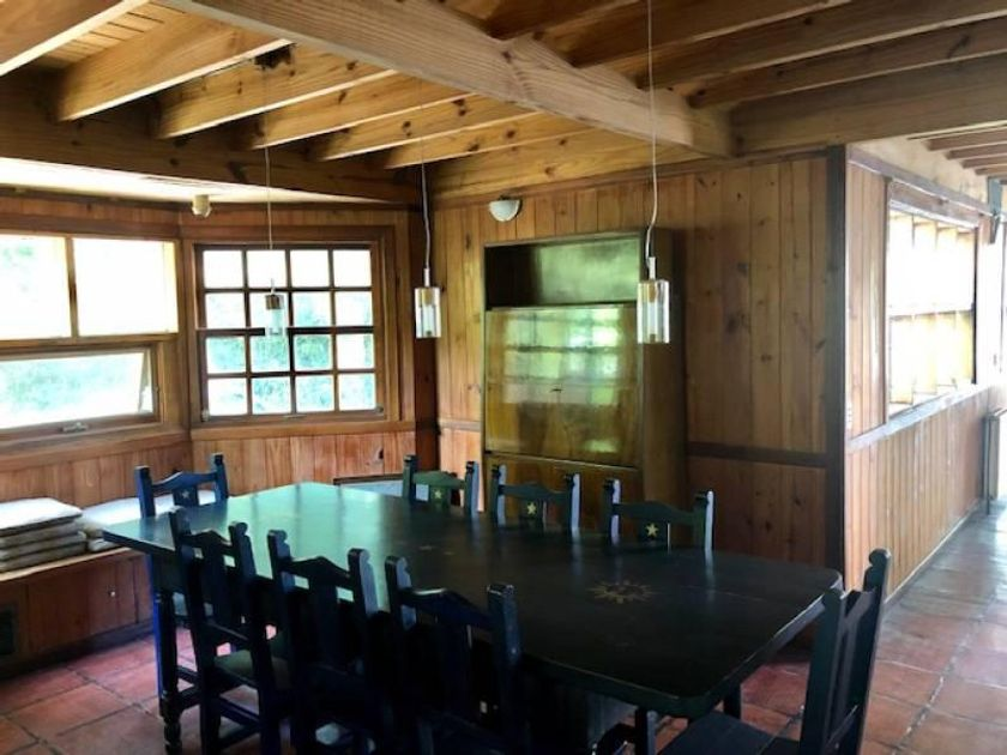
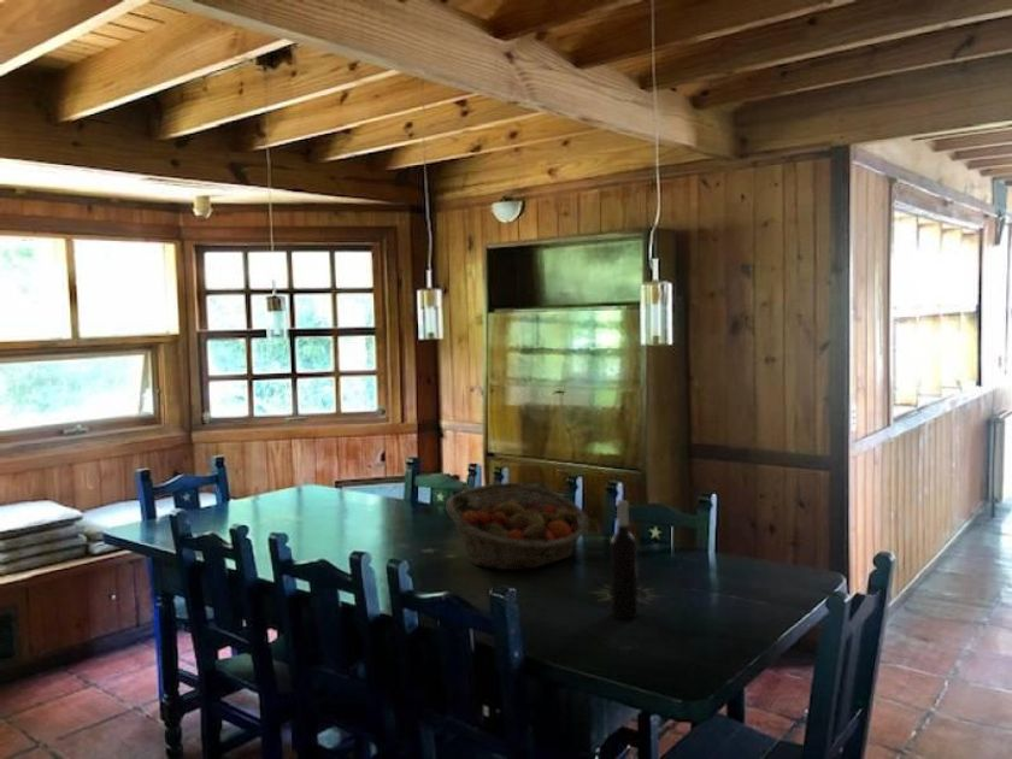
+ wine bottle (623, 558)
+ fruit basket (517, 523)
